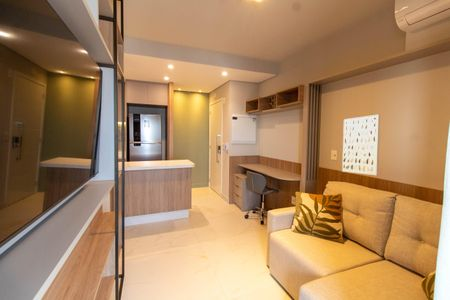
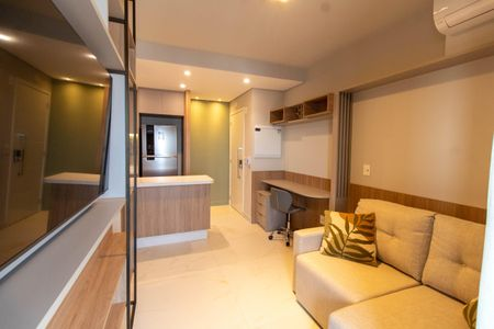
- wall art (359, 145)
